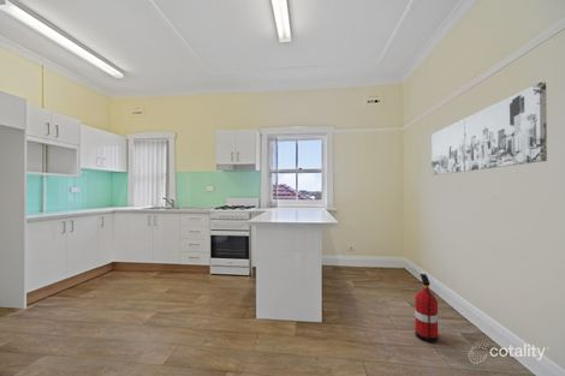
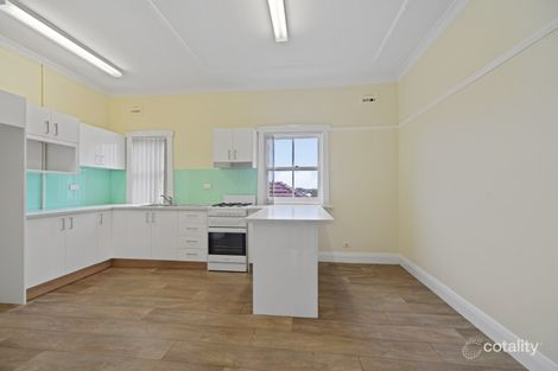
- wall art (470, 143)
- fire extinguisher (426, 306)
